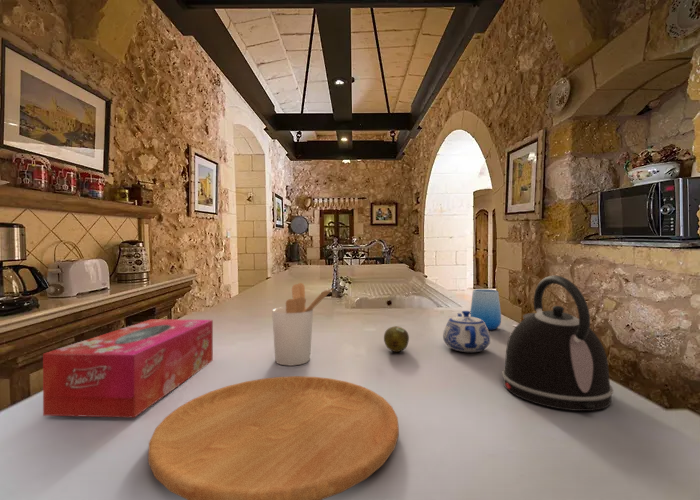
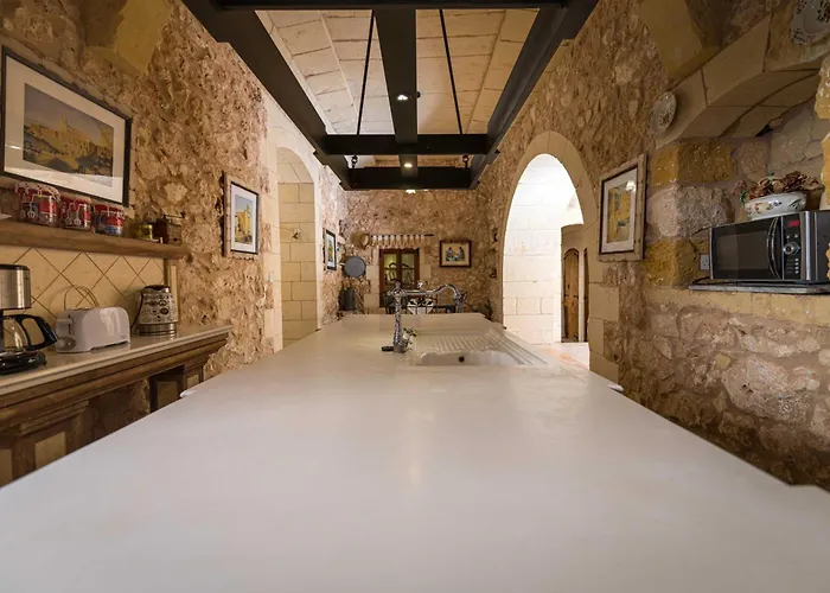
- cutting board (281, 424)
- cup (485, 309)
- fruit (396, 338)
- kettle (554, 332)
- utensil holder (303, 322)
- teapot (465, 328)
- tissue box (144, 358)
